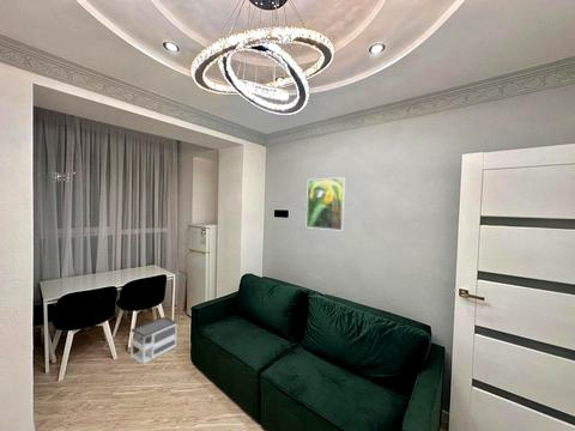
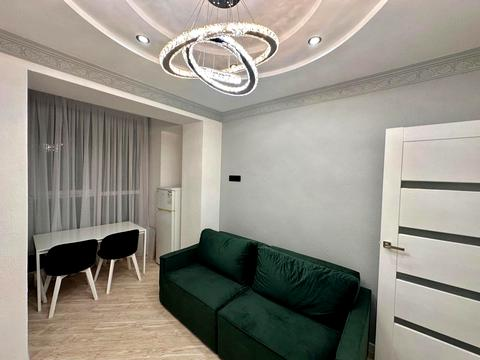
- architectural model (153, 338)
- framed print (325, 204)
